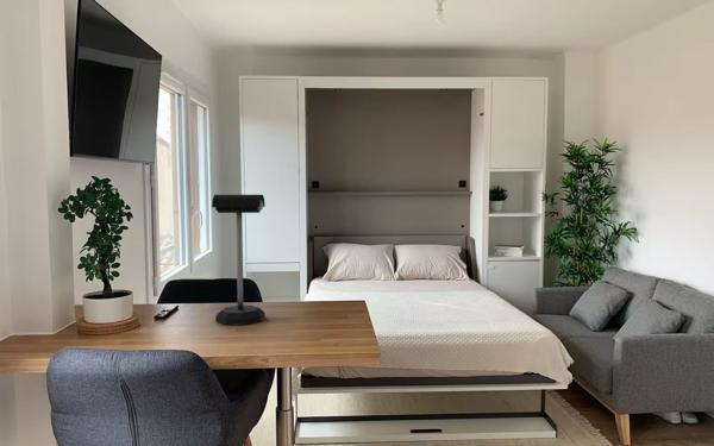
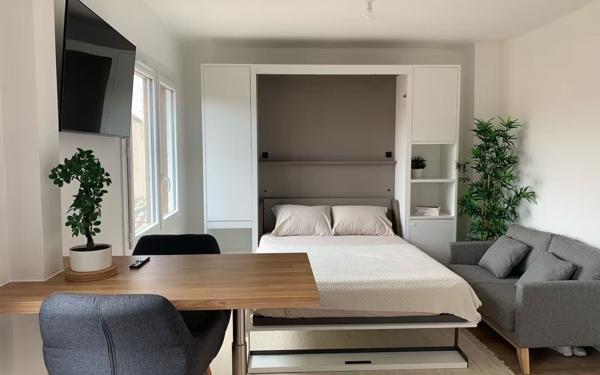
- mailbox (239, 257)
